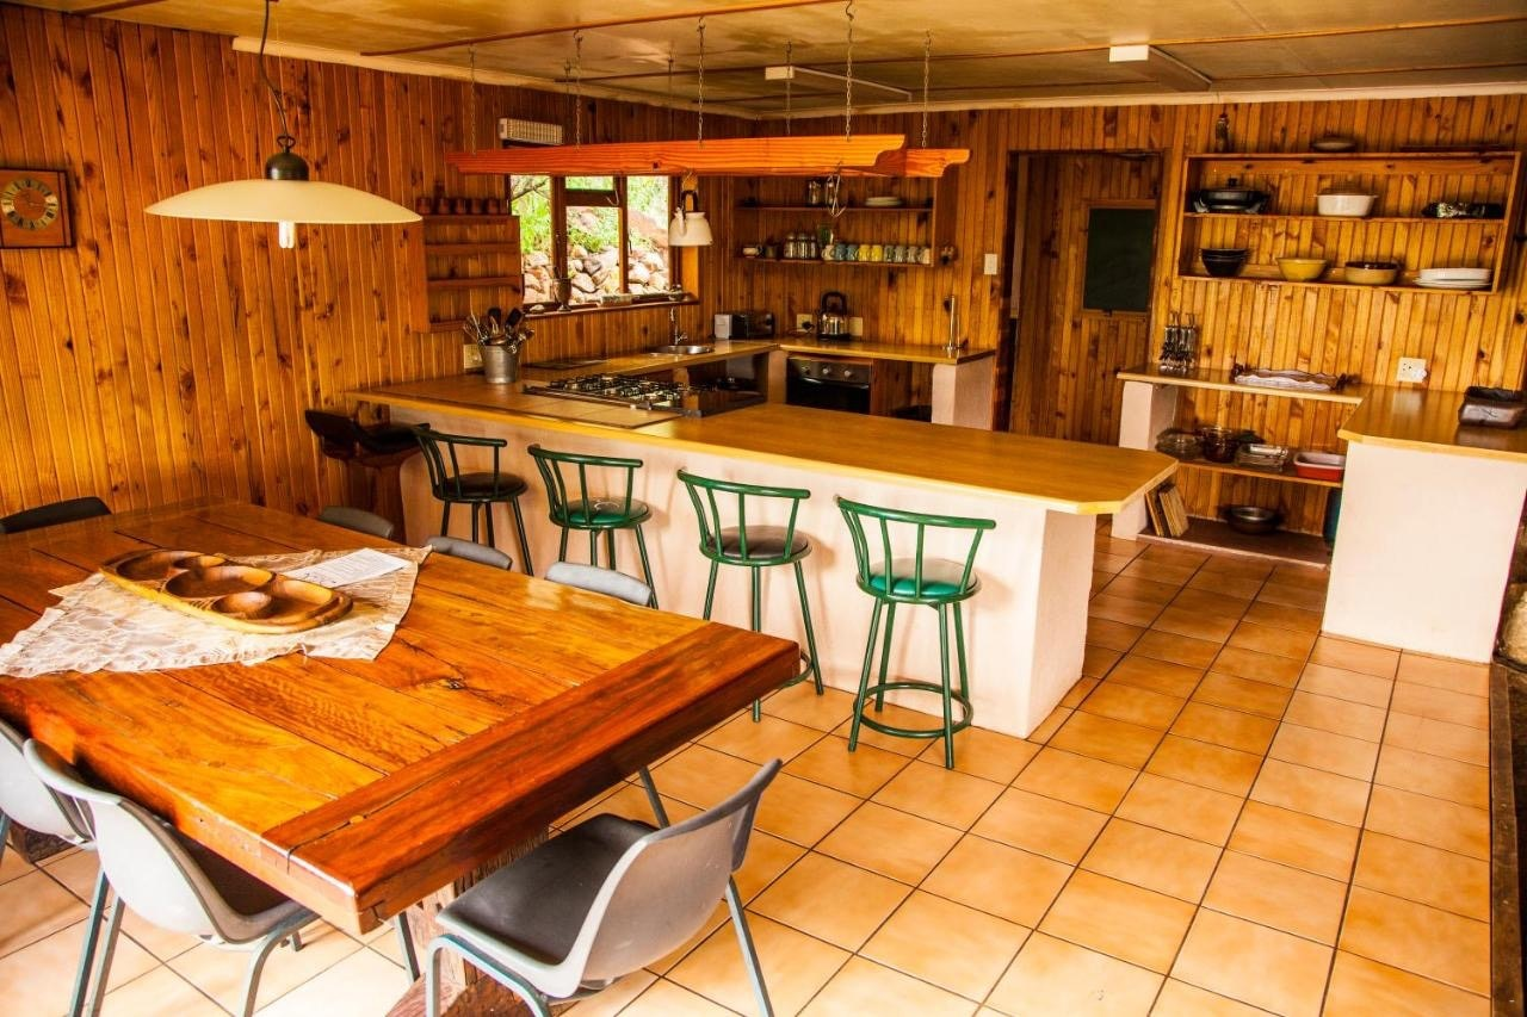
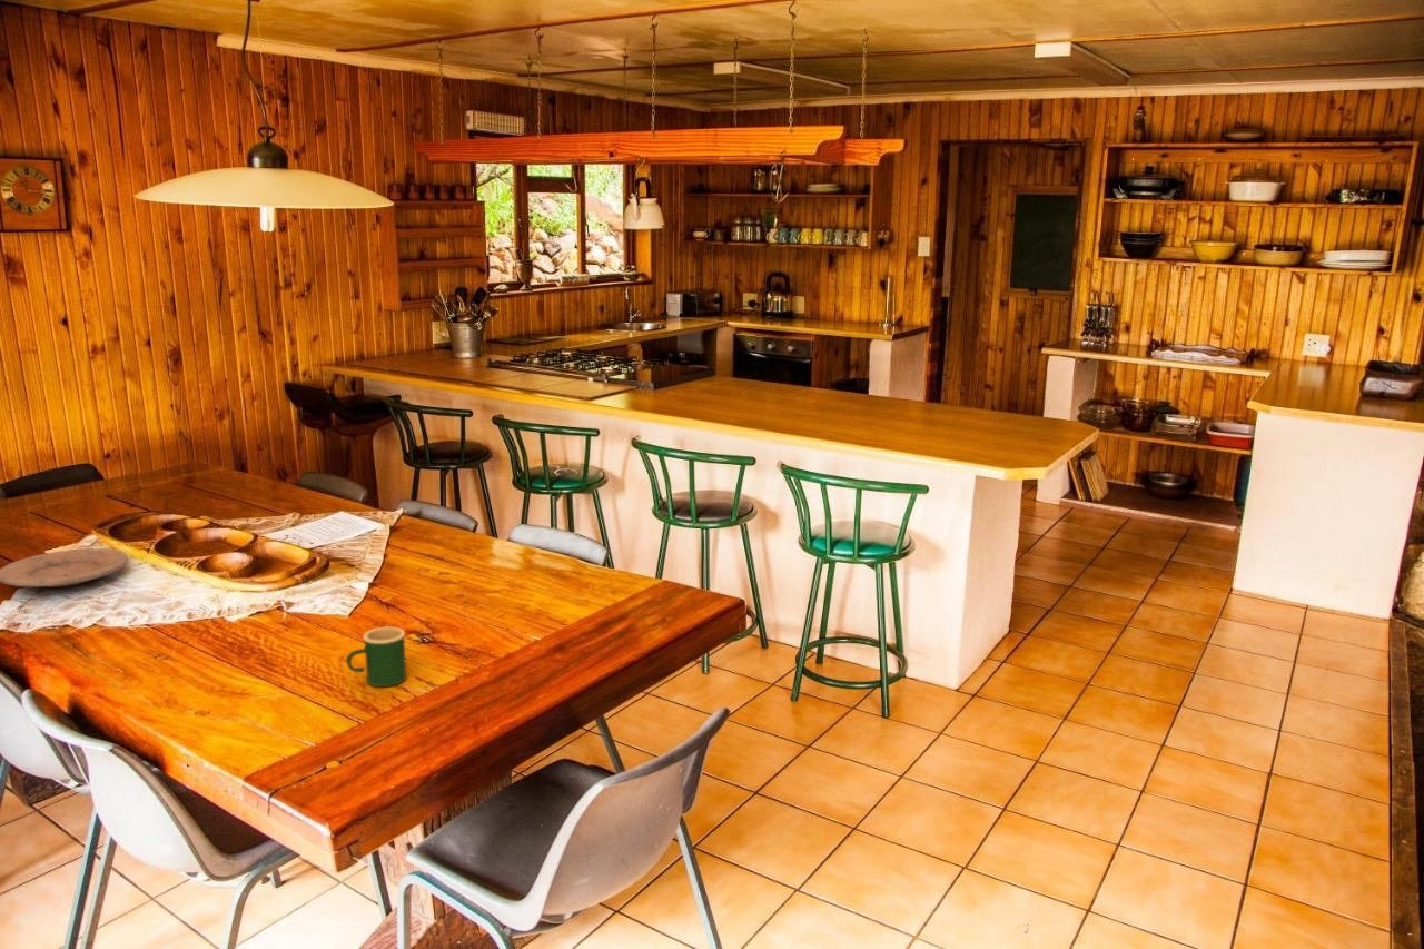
+ mug (376, 659)
+ plate (65, 571)
